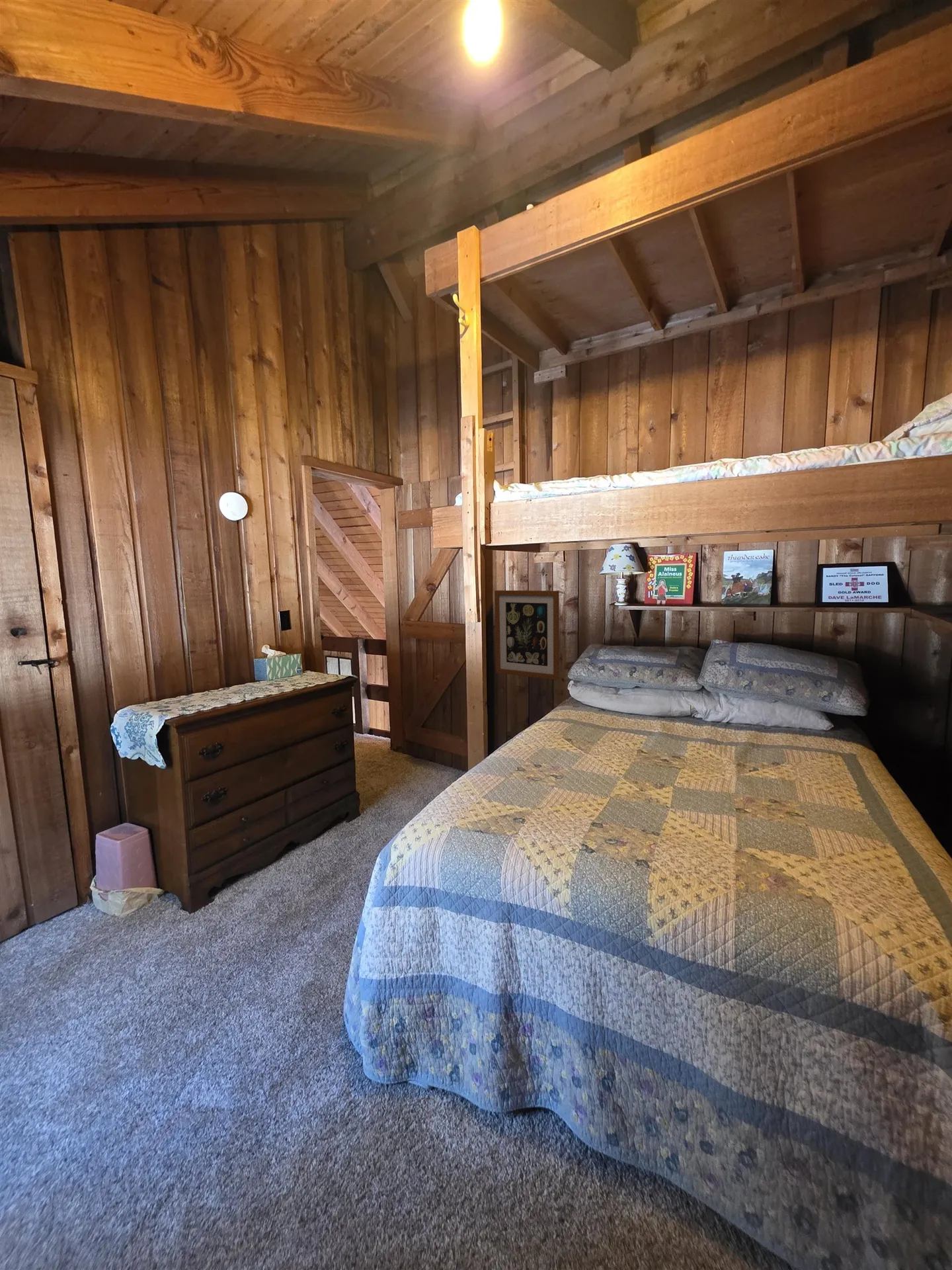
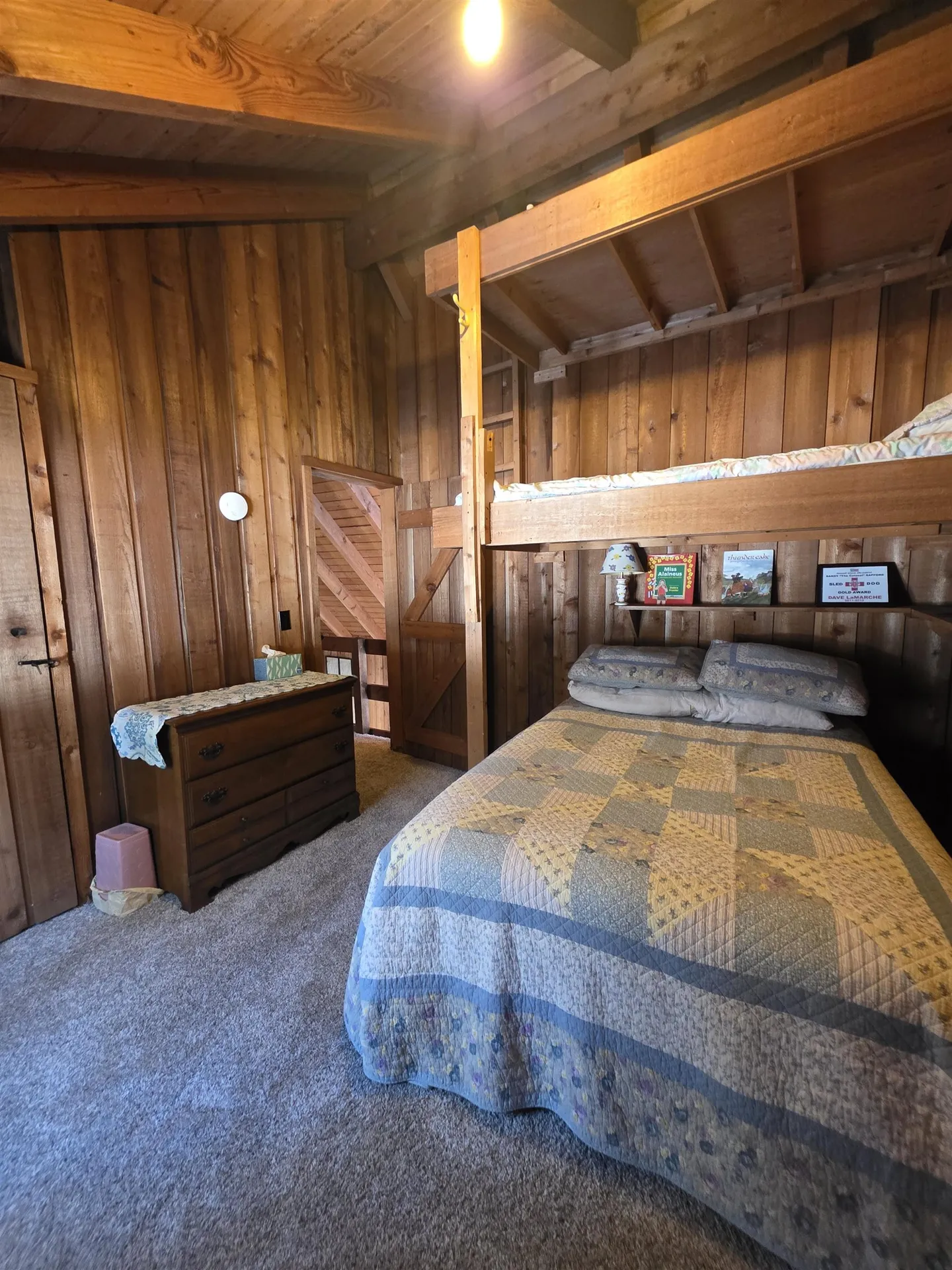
- wall art (526, 634)
